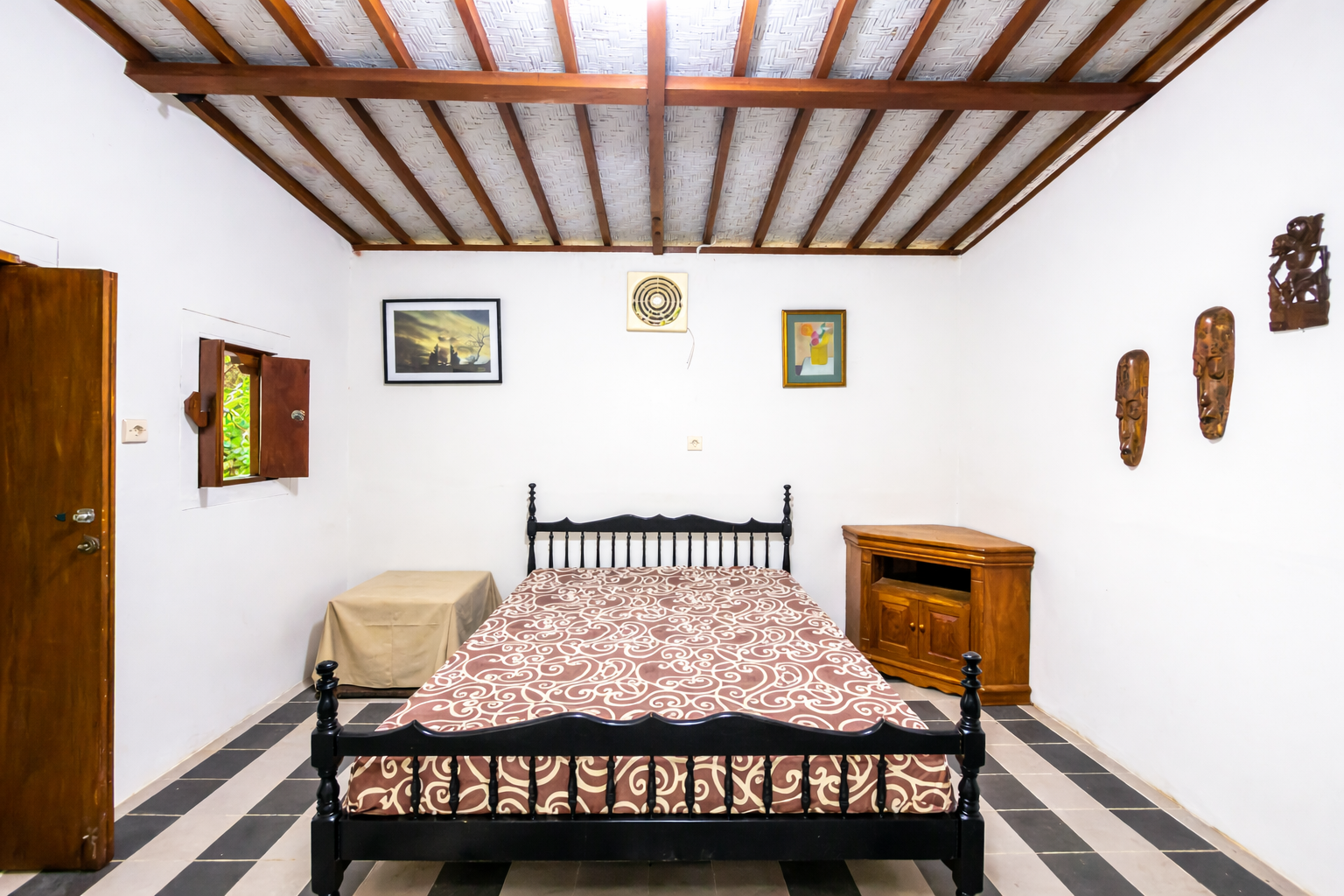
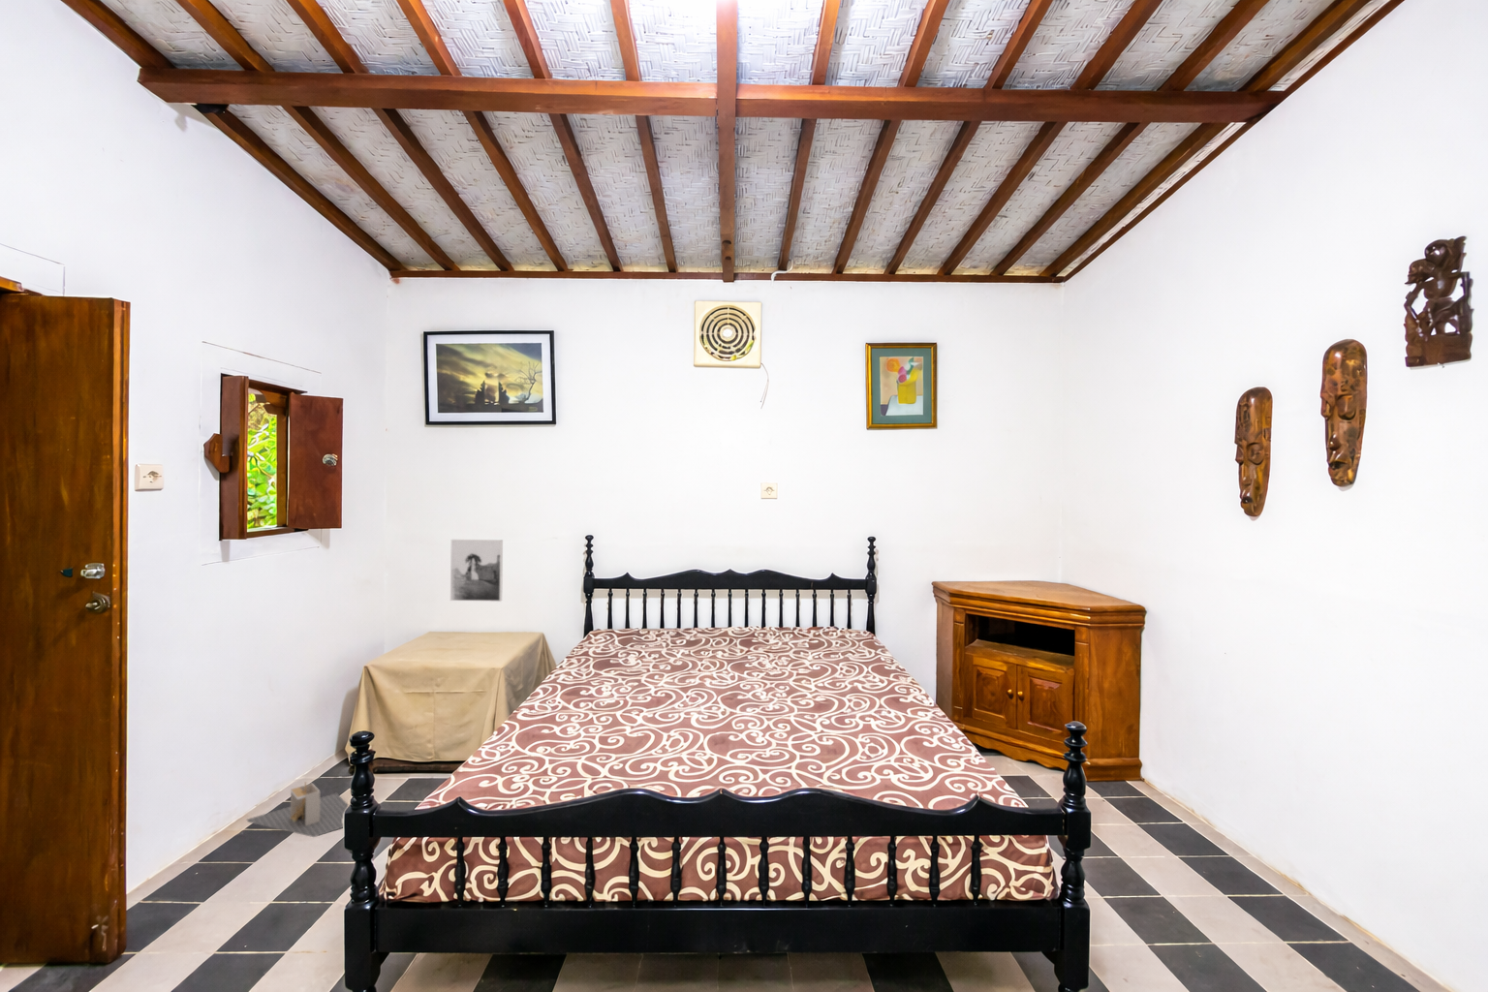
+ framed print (476, 569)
+ storage bin (306, 800)
